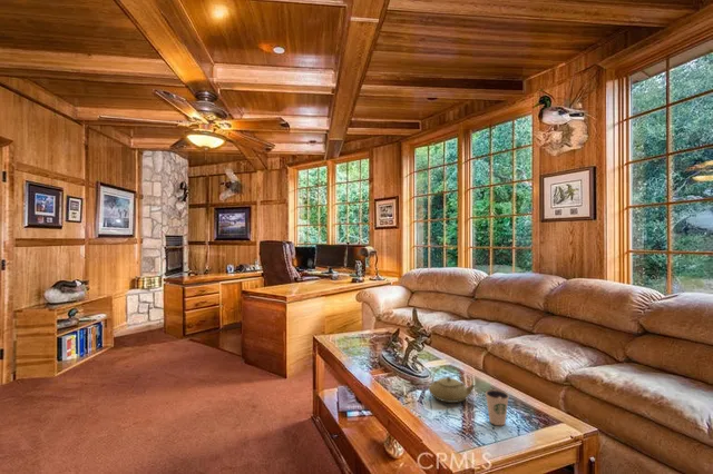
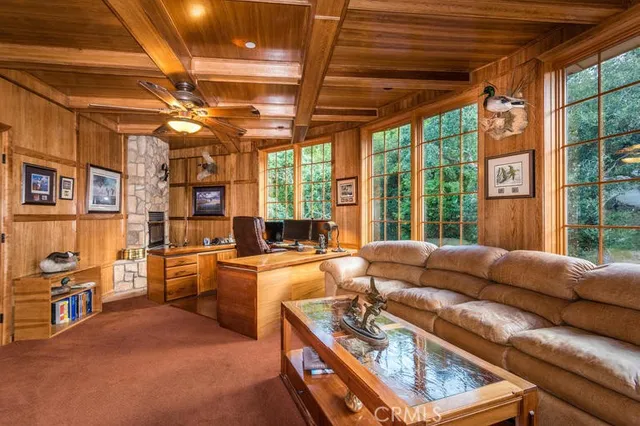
- teapot (451, 382)
- dixie cup (497, 407)
